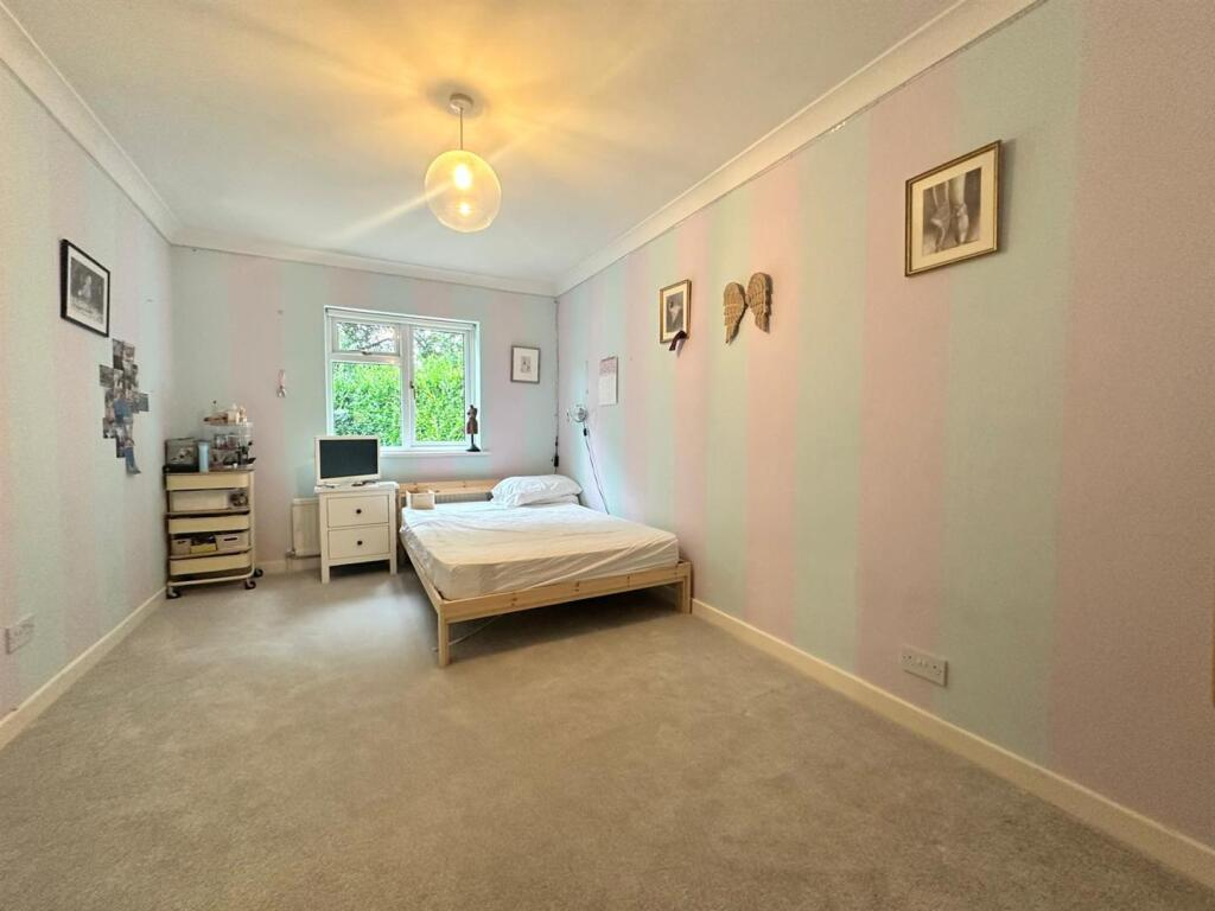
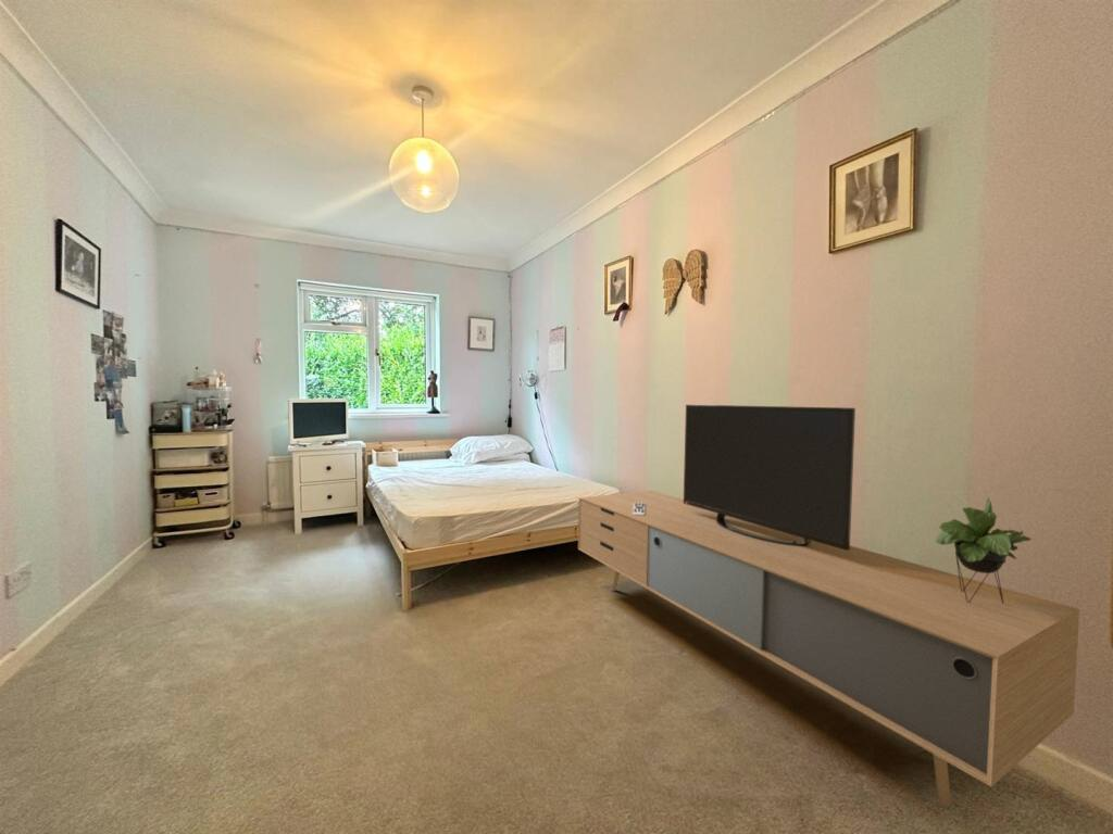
+ media console (745, 530)
